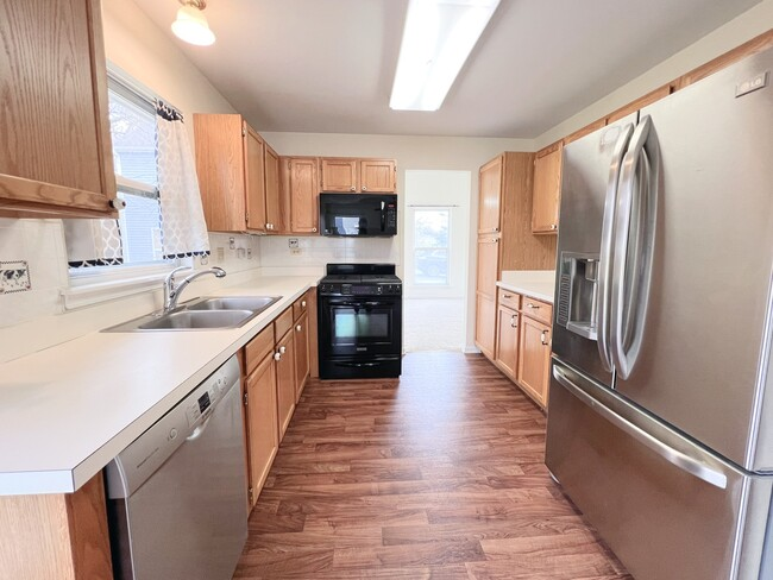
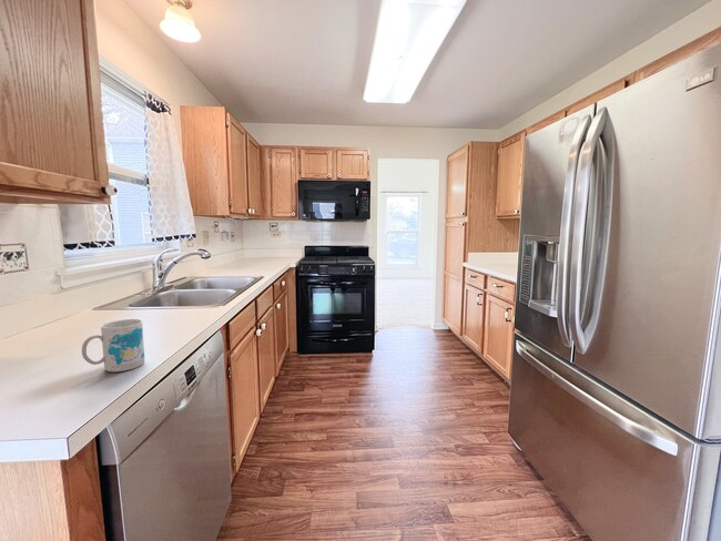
+ mug (113, 346)
